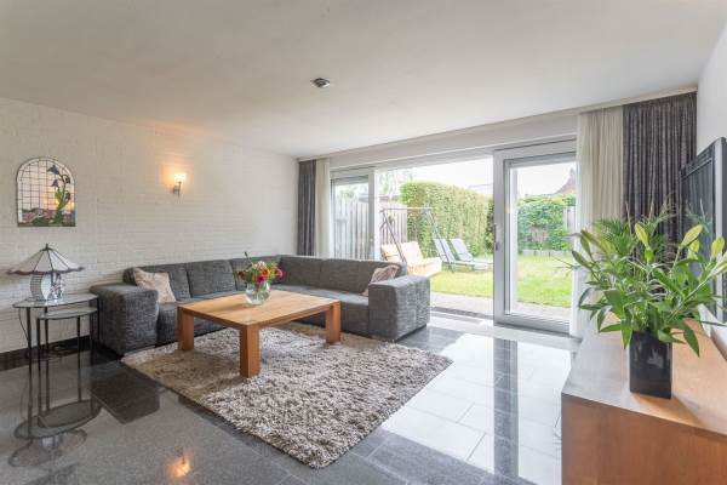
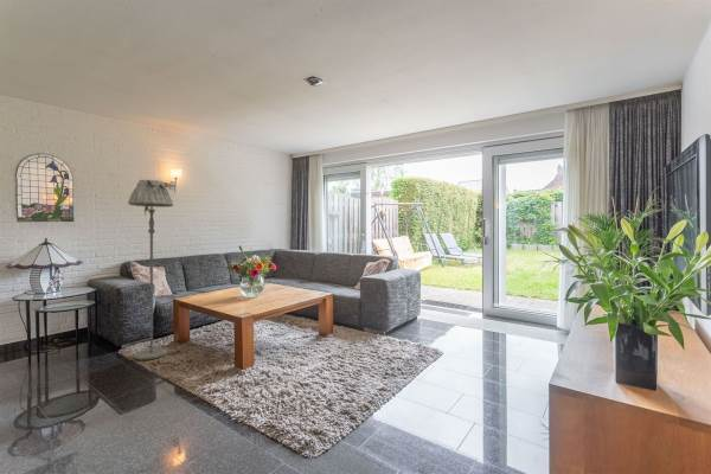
+ floor lamp (150, 267)
